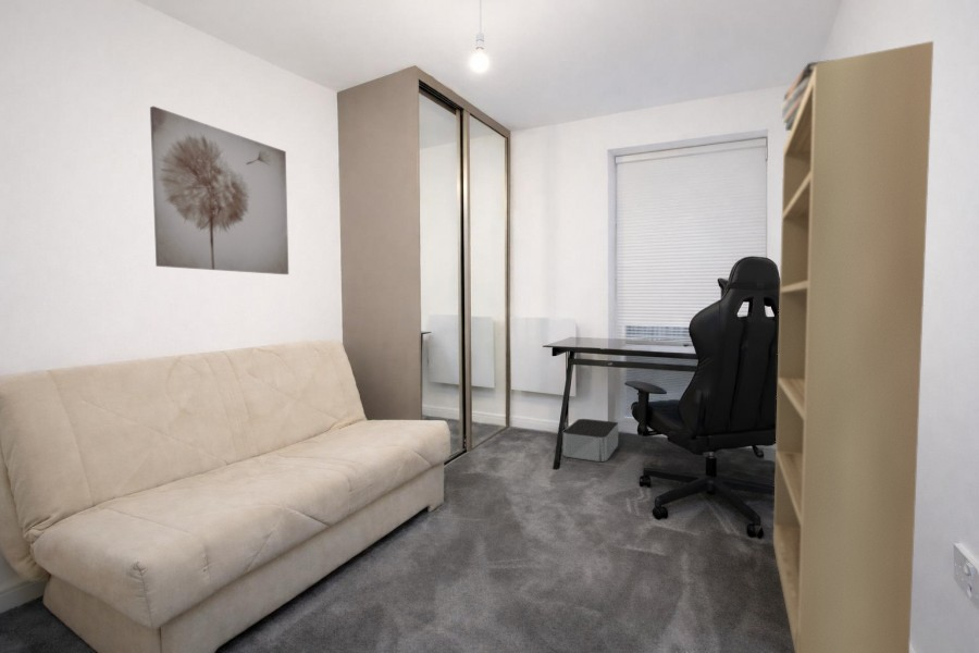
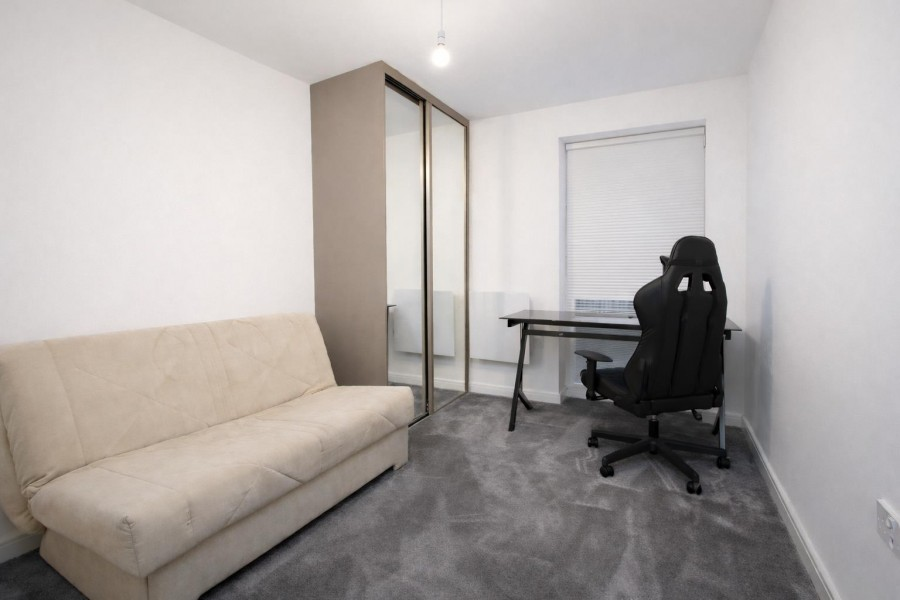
- book stack (805, 90)
- wall art (228, 201)
- storage bin (591, 438)
- bookshelf (830, 362)
